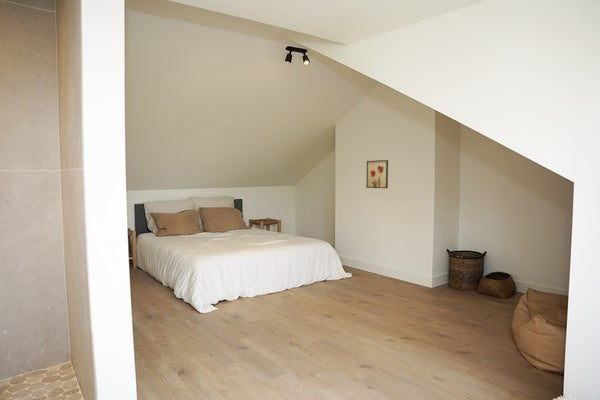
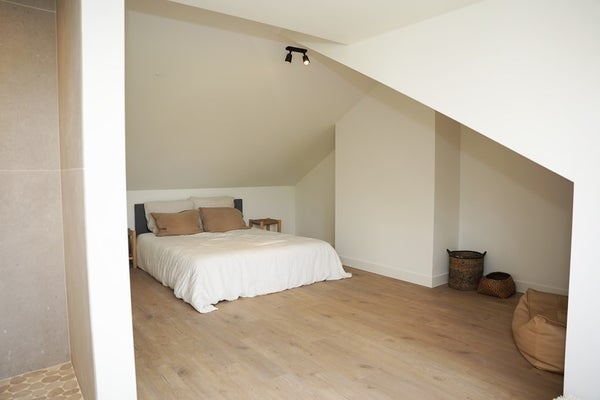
- wall art (377, 174)
